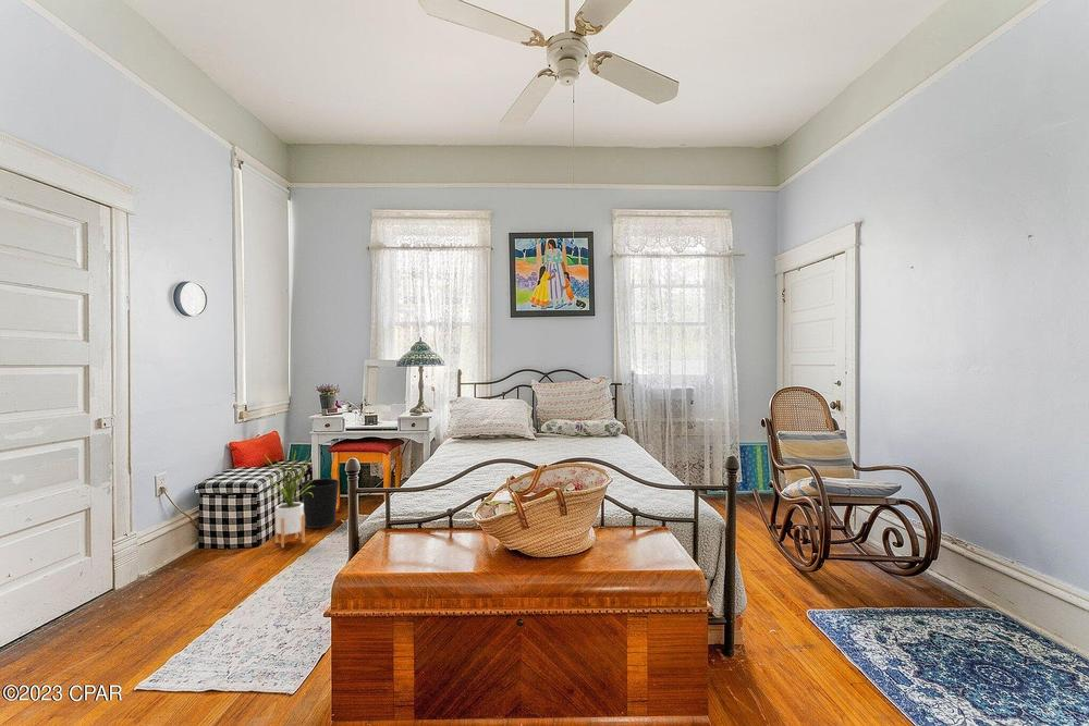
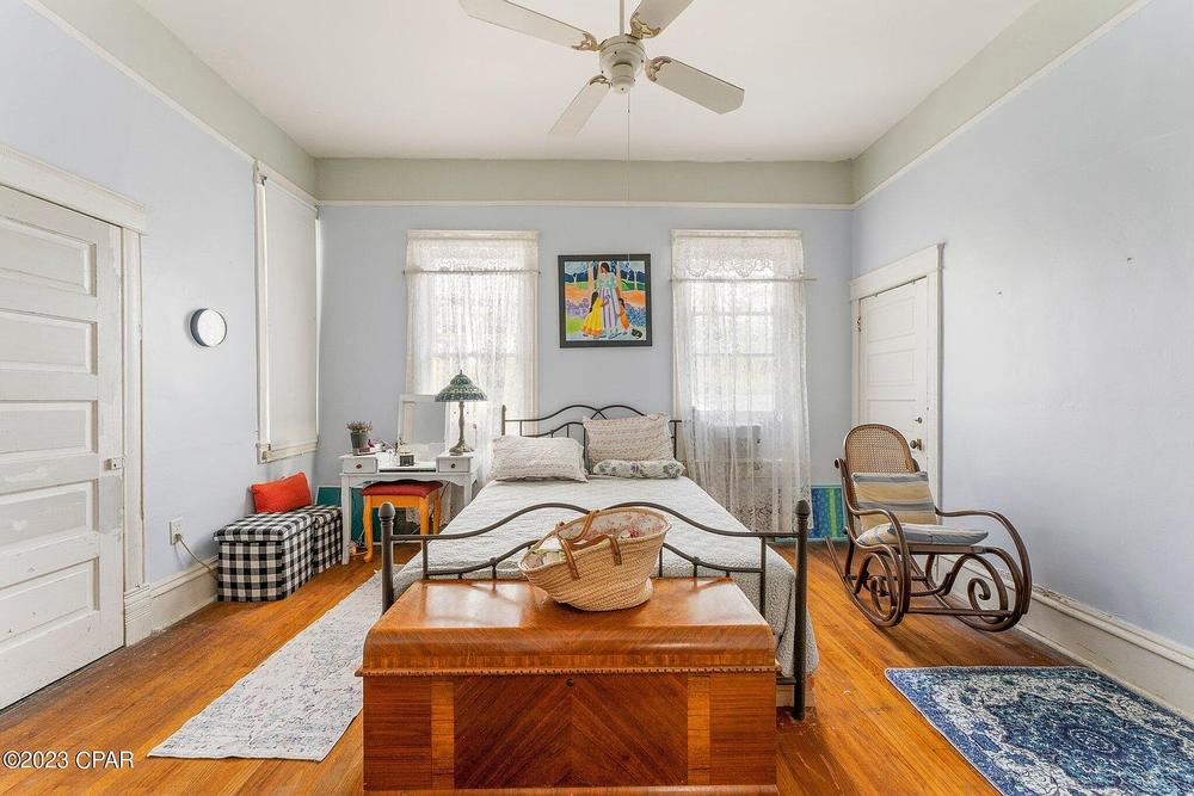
- house plant (289, 493)
- wastebasket (319, 503)
